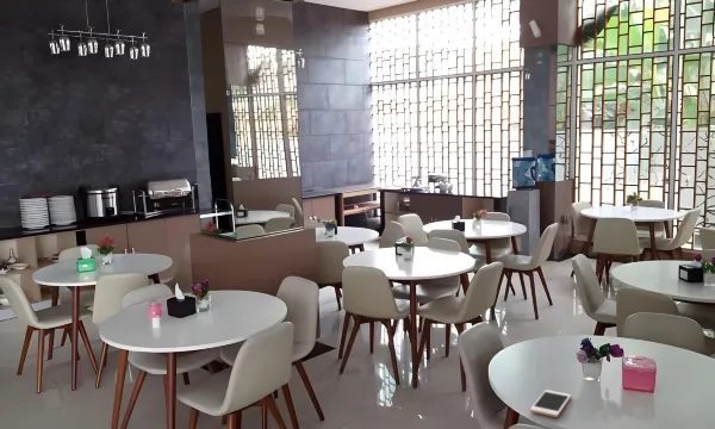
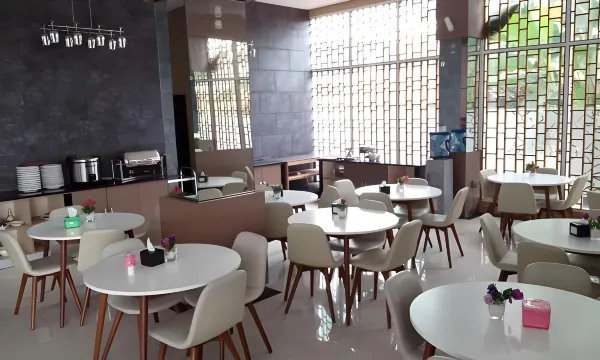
- cell phone (551, 403)
